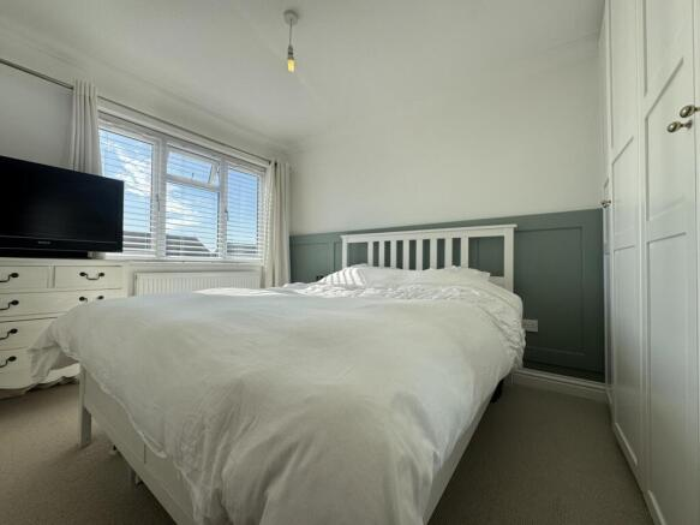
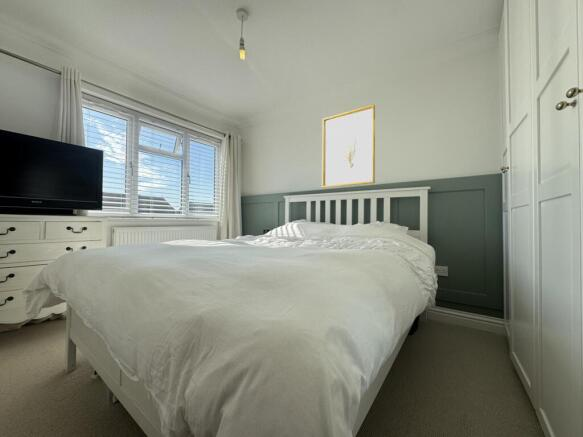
+ wall art (346, 148)
